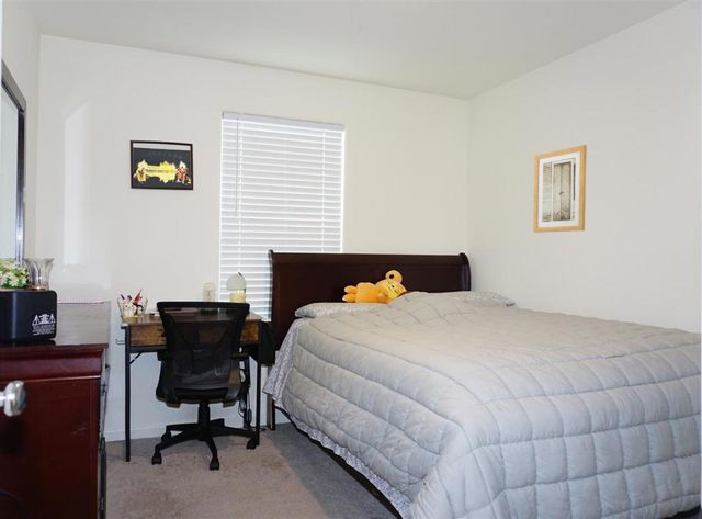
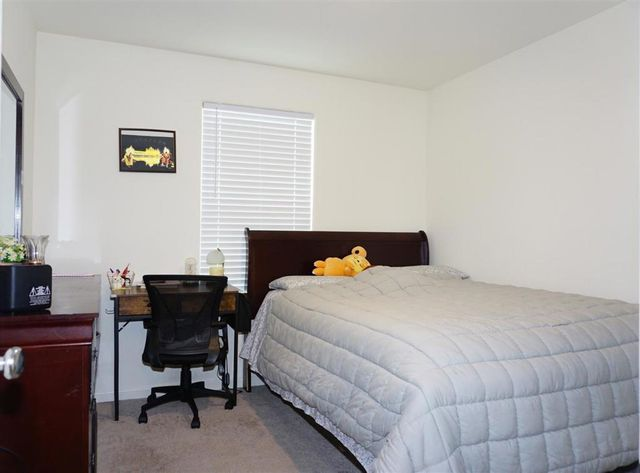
- wall art (558, 191)
